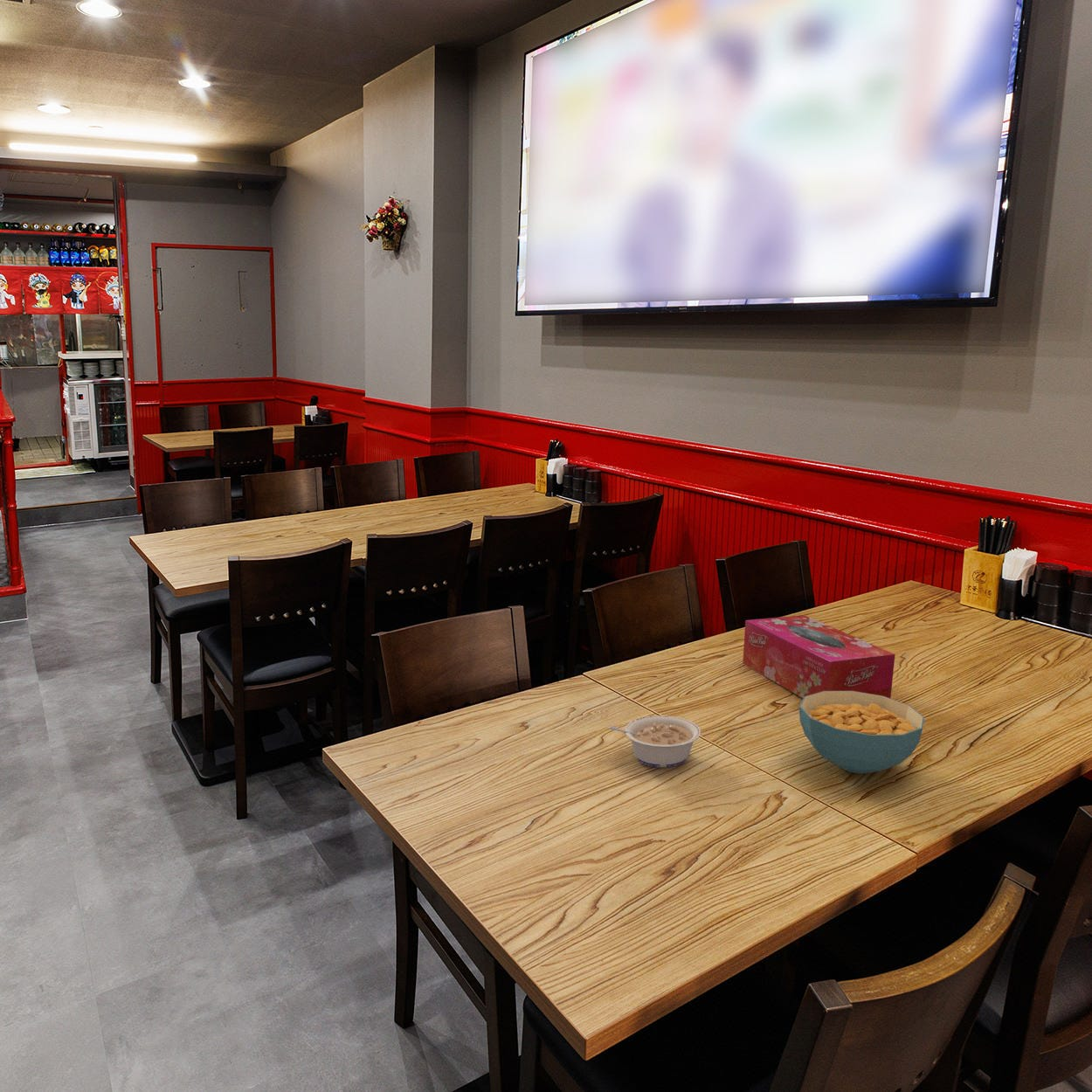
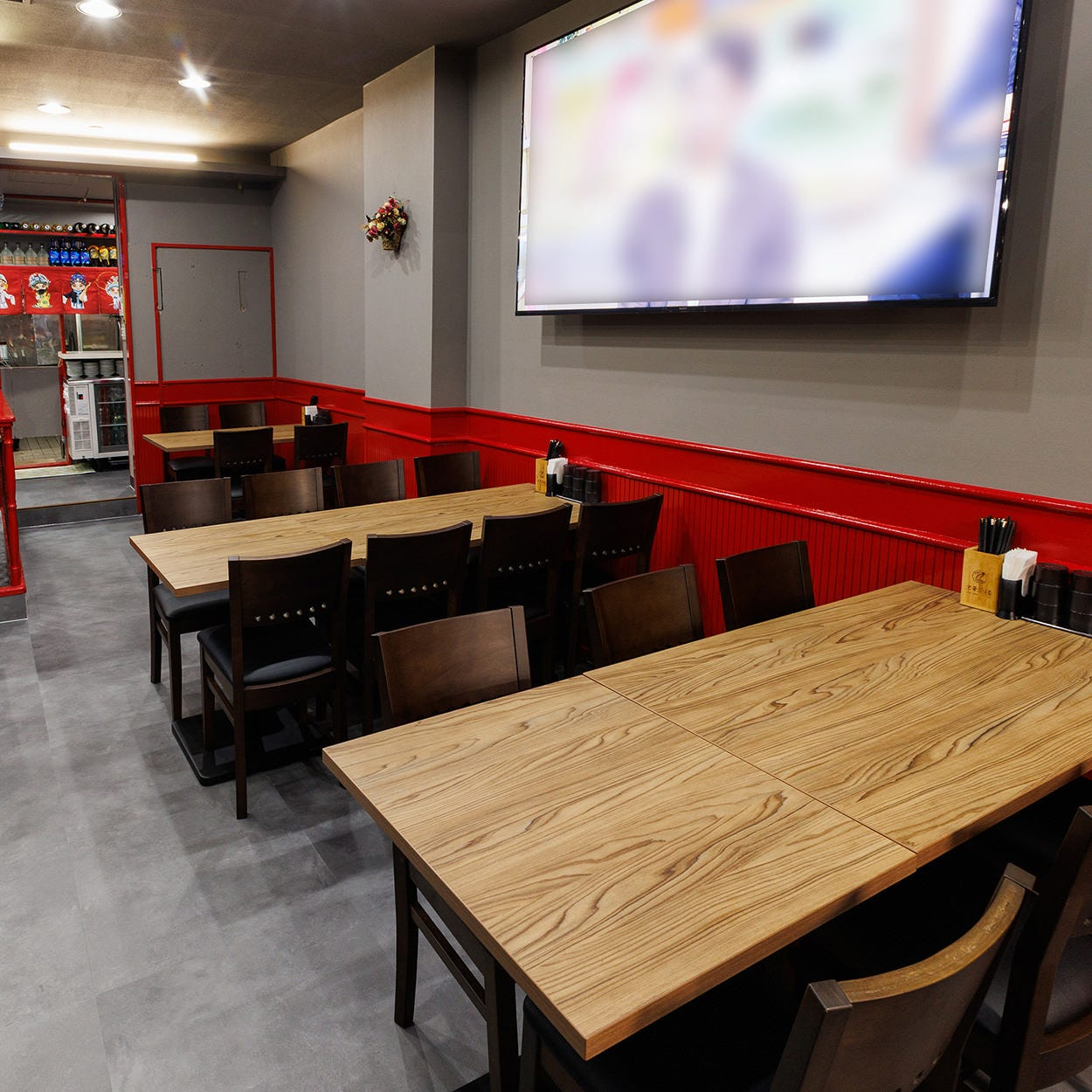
- legume (660, 741)
- cereal bowl (858, 738)
- tissue box (813, 659)
